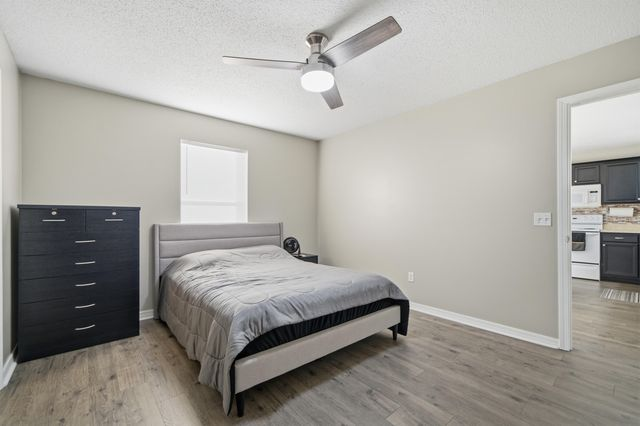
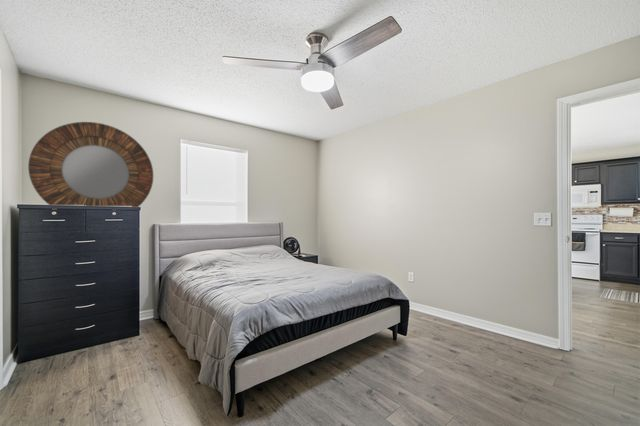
+ home mirror (97, 172)
